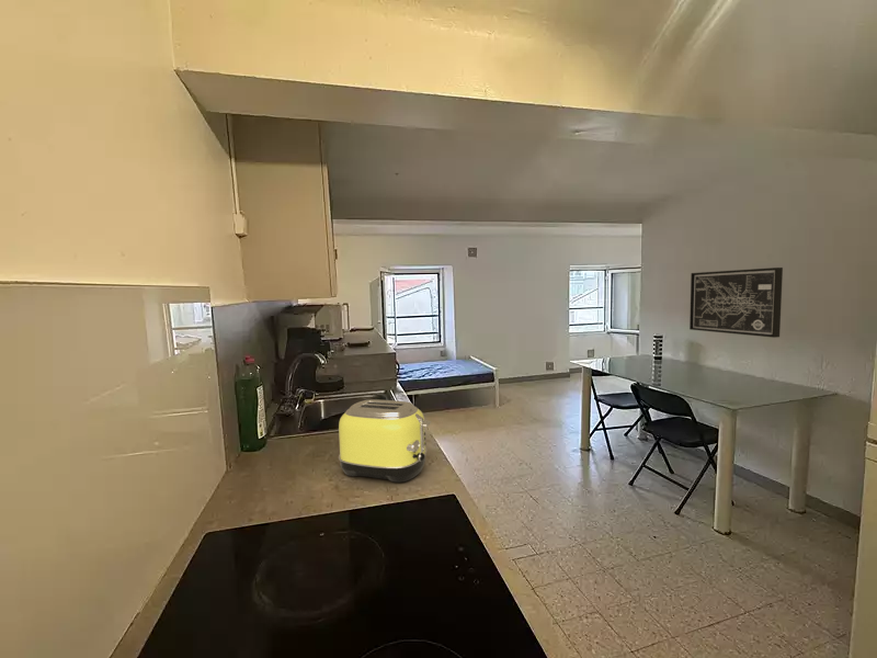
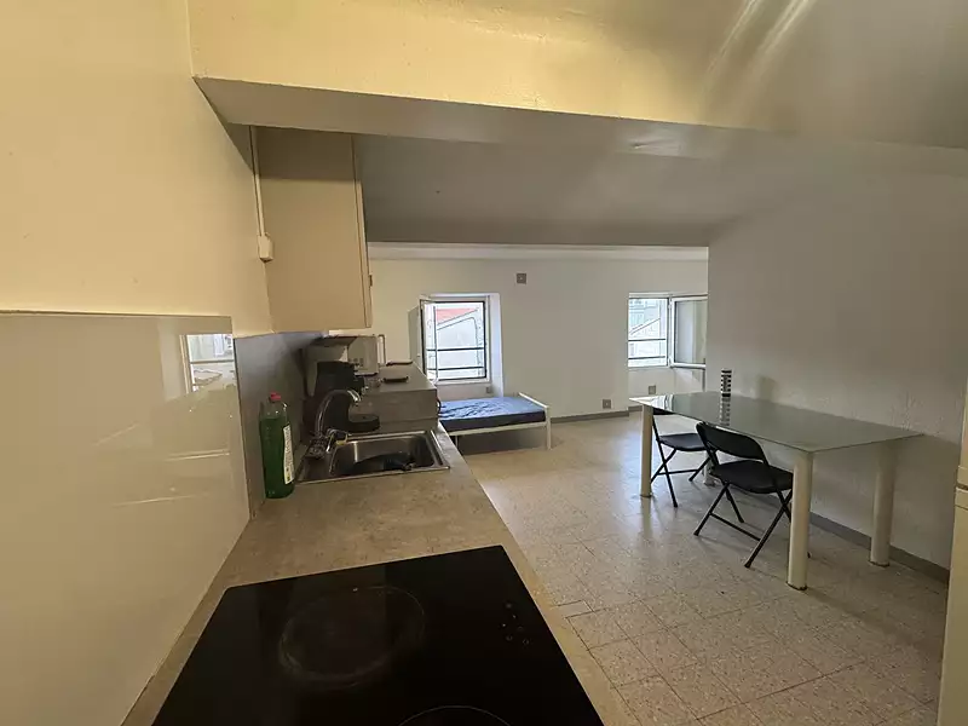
- wall art (730, 302)
- toaster (386, 438)
